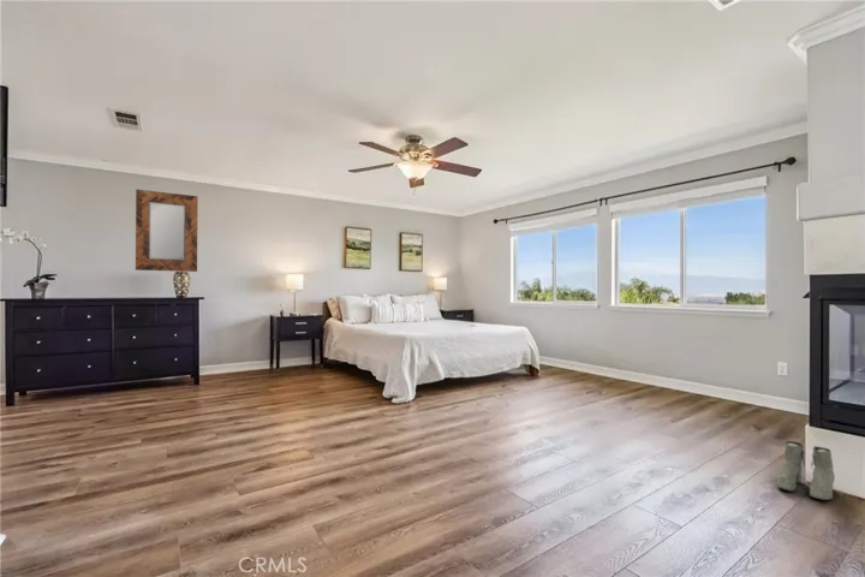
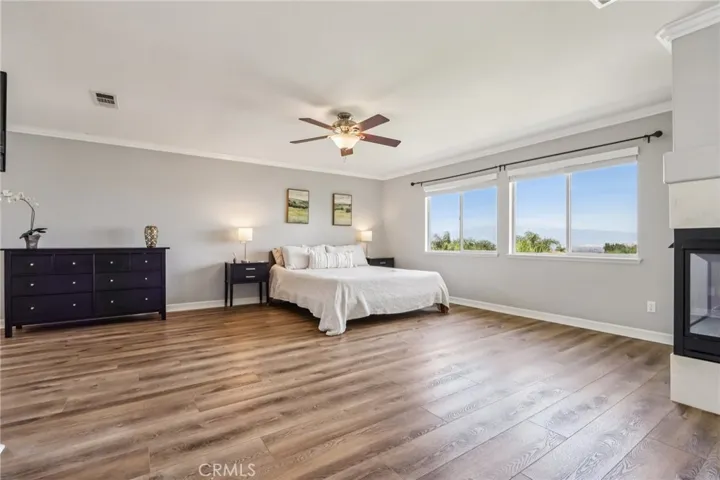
- home mirror (167, 231)
- boots (801, 468)
